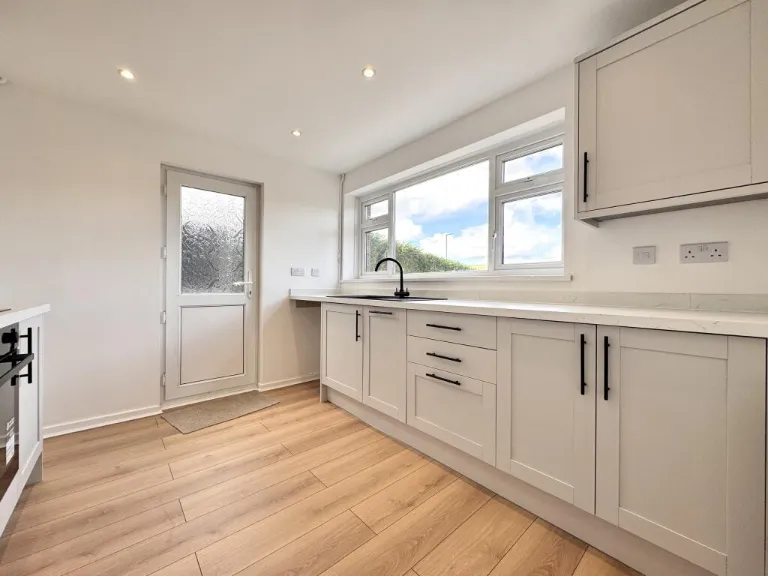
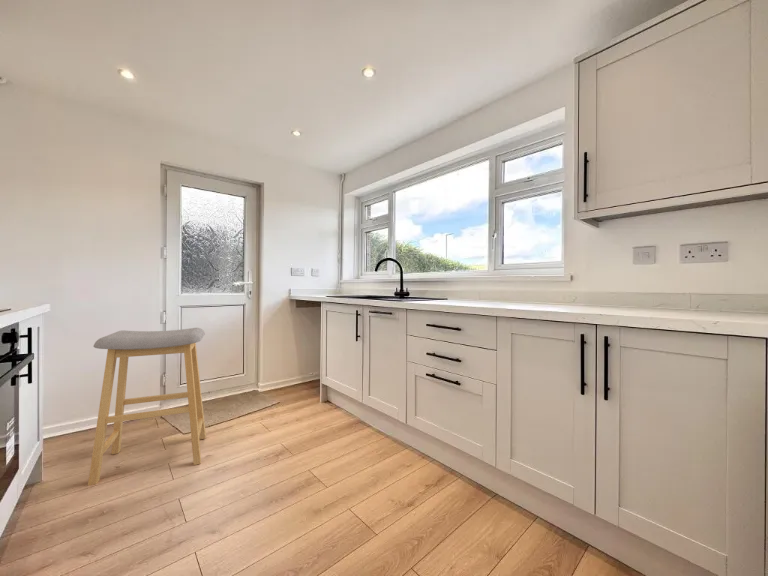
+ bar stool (156, 395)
